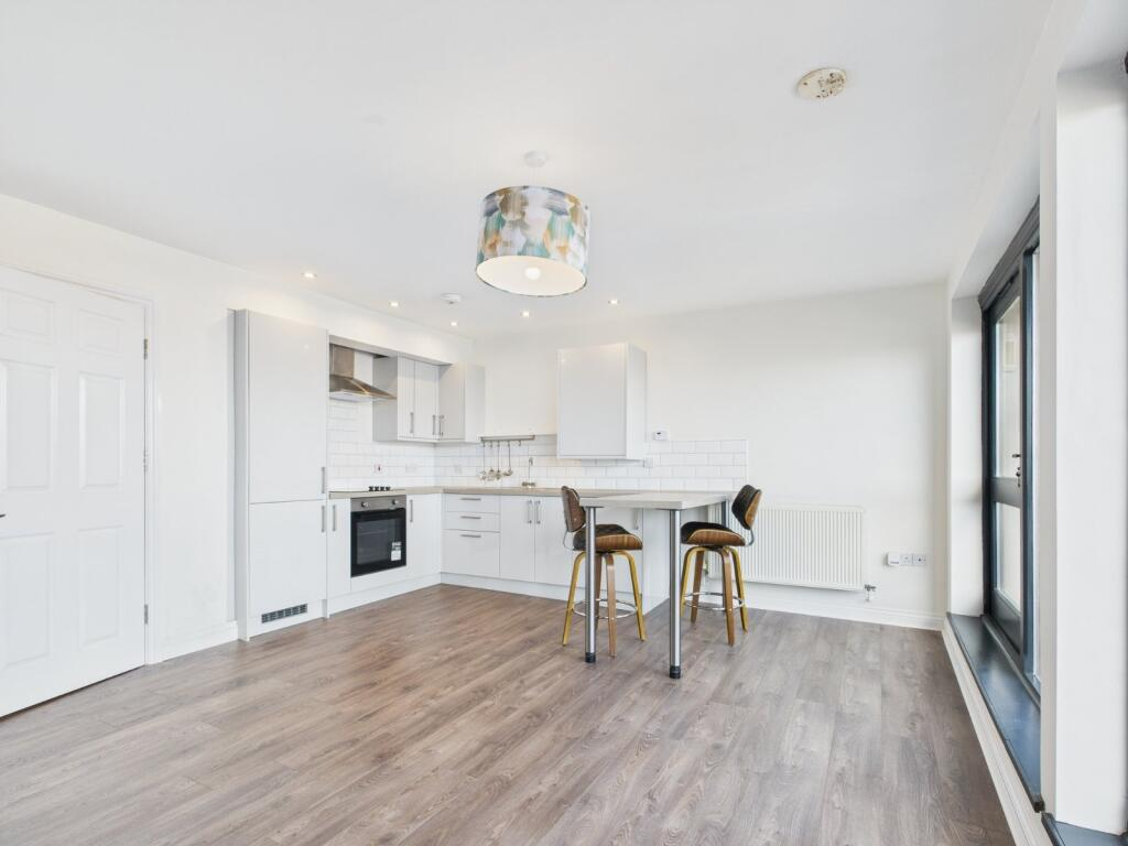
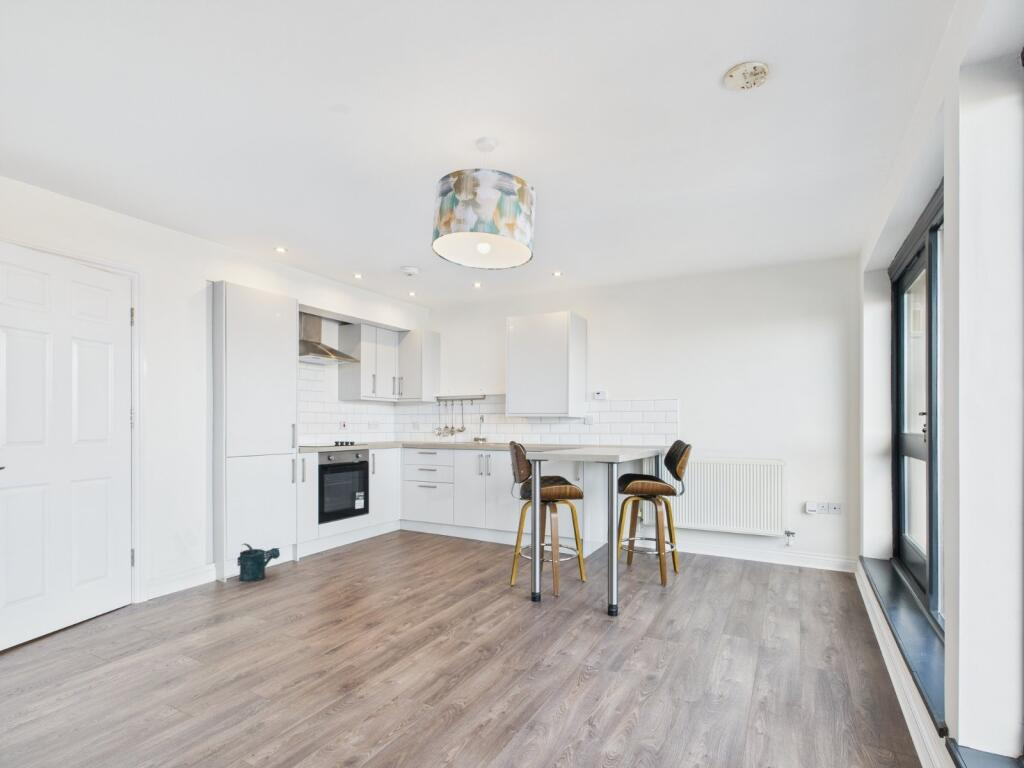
+ watering can (258, 562)
